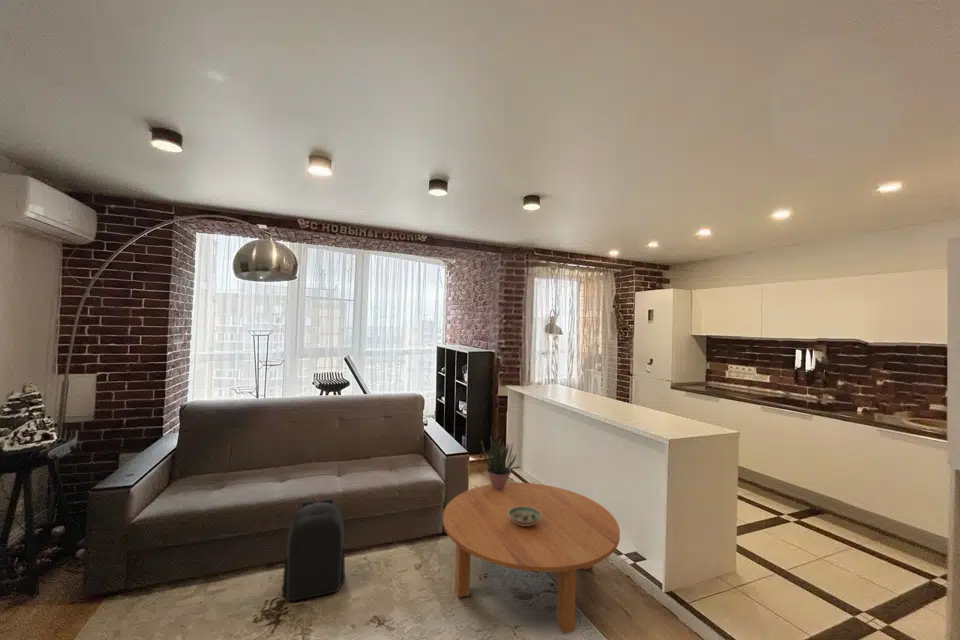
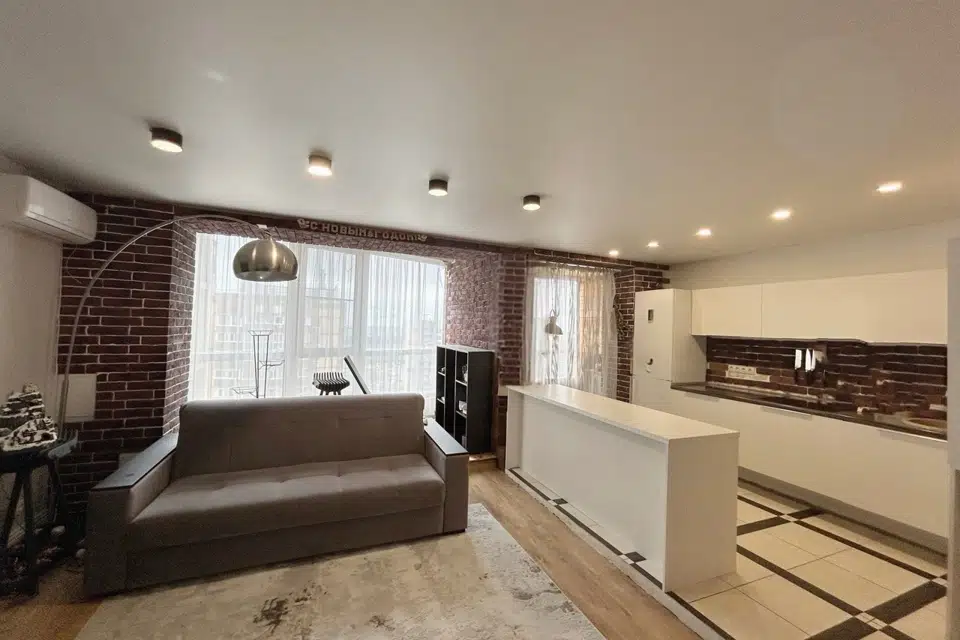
- potted plant (498, 462)
- coffee table (528, 547)
- decorative bowl (524, 517)
- backpack (316, 540)
